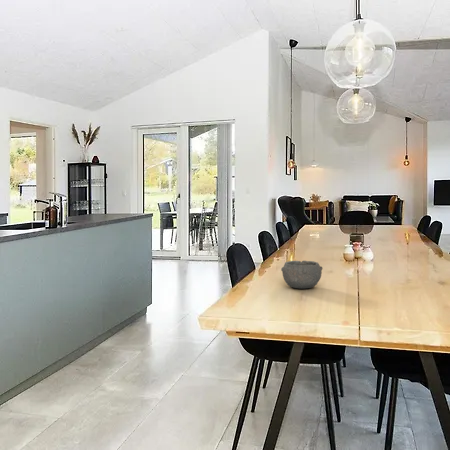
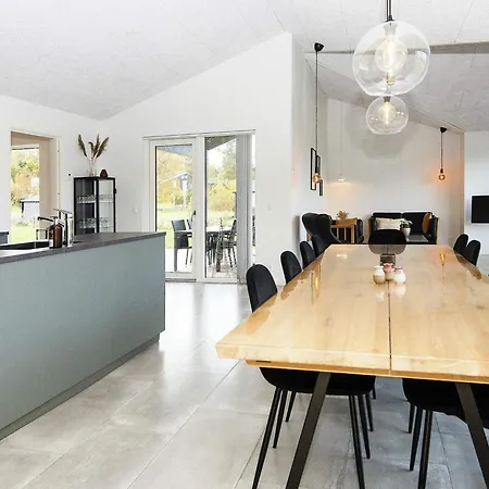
- bowl (301, 274)
